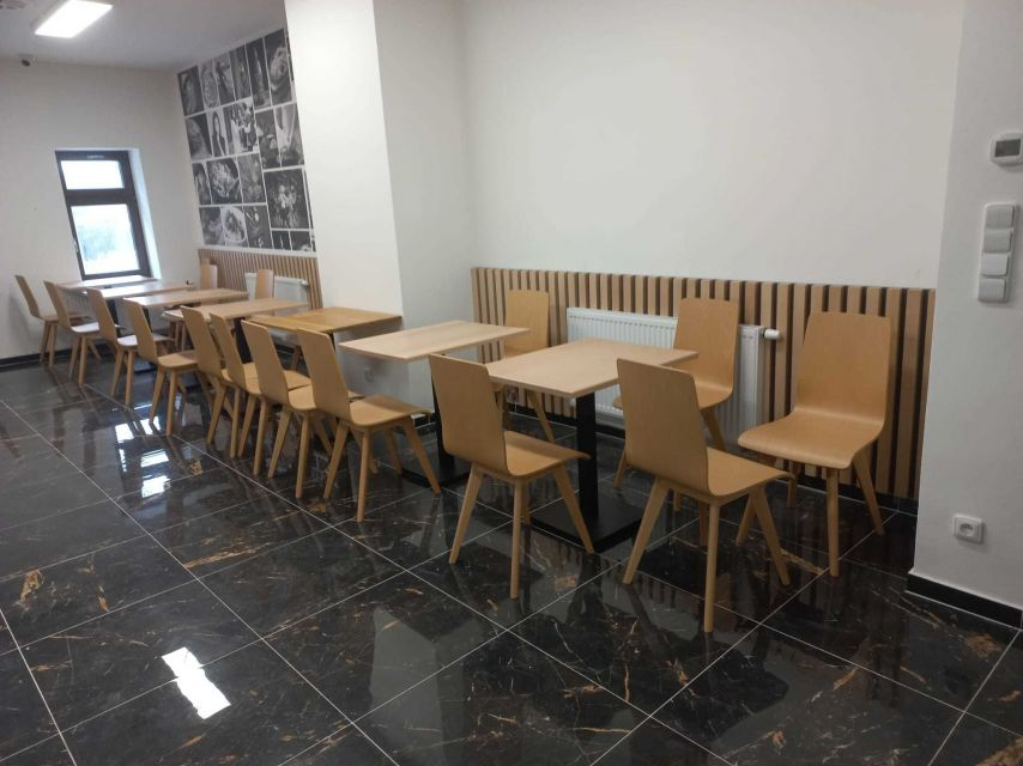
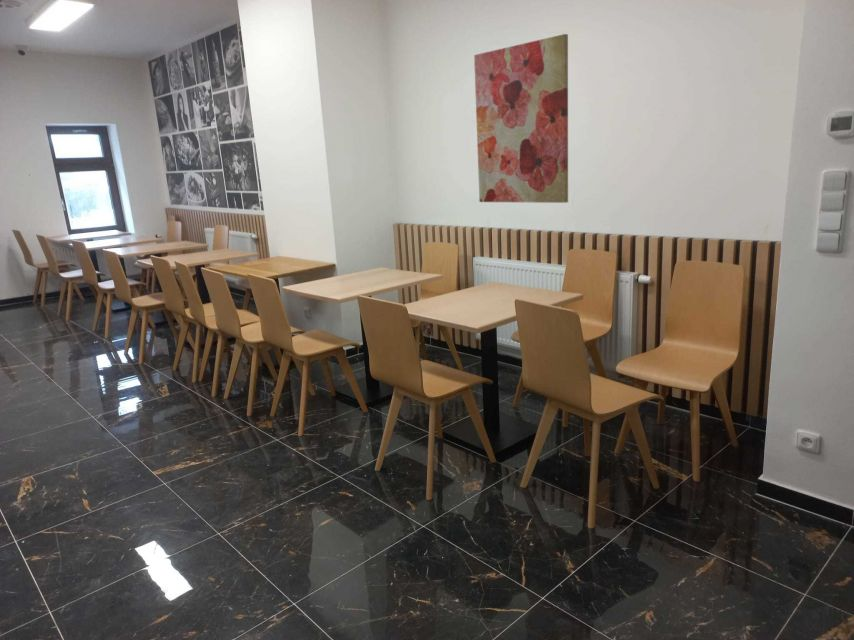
+ wall art (519, 126)
